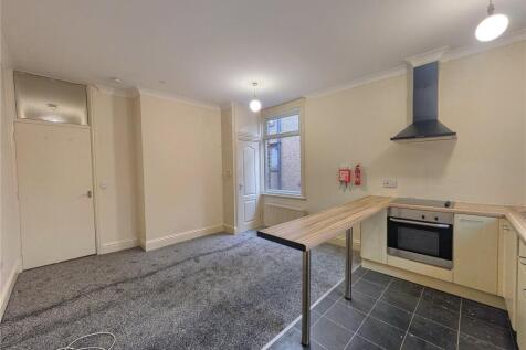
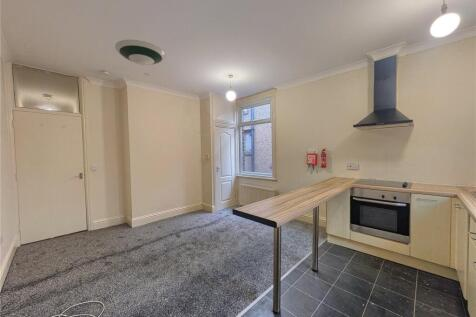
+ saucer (141, 58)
